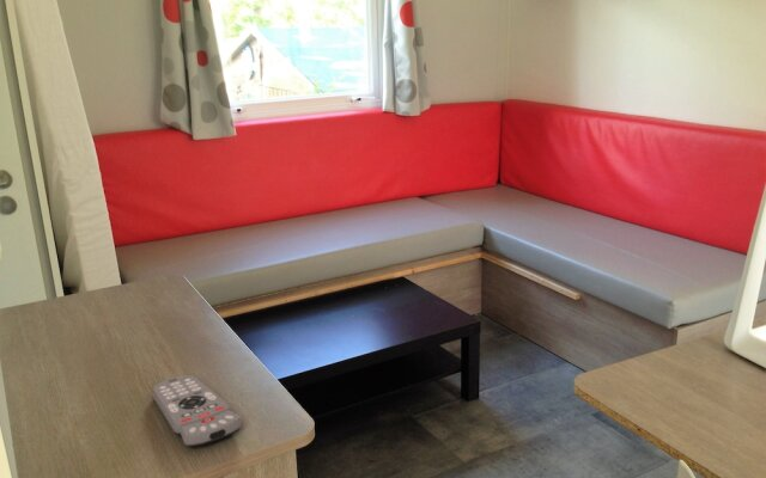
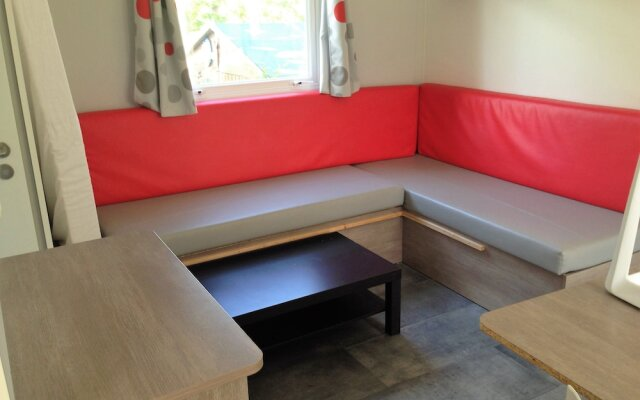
- remote control (192, 407)
